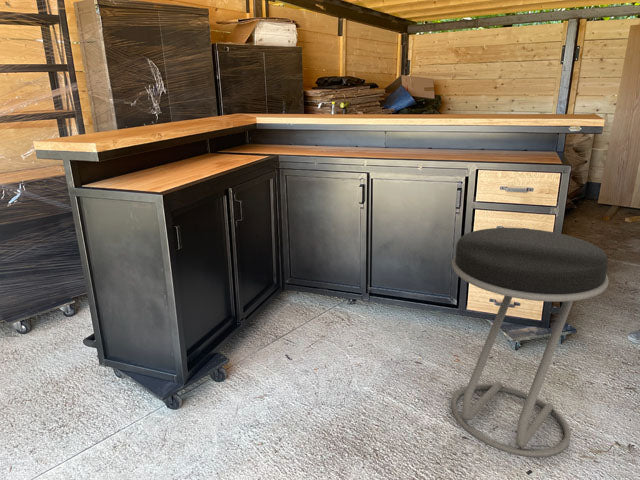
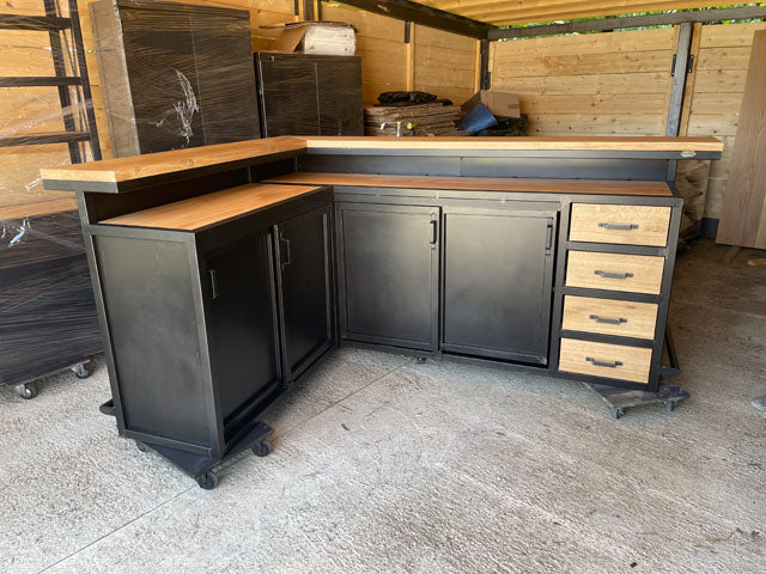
- stool (498, 331)
